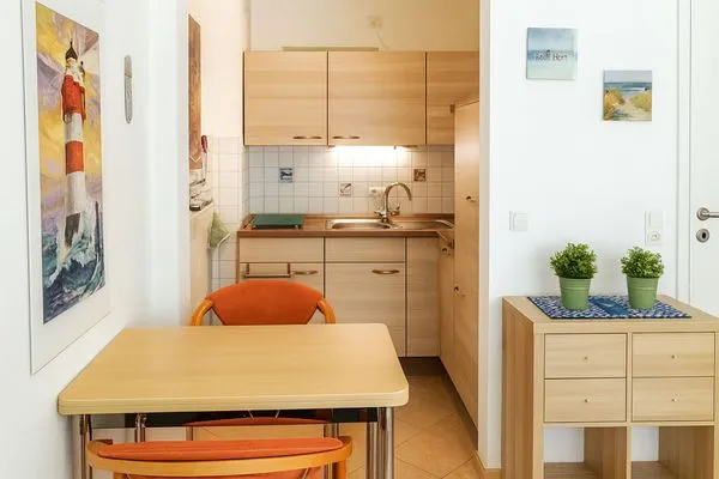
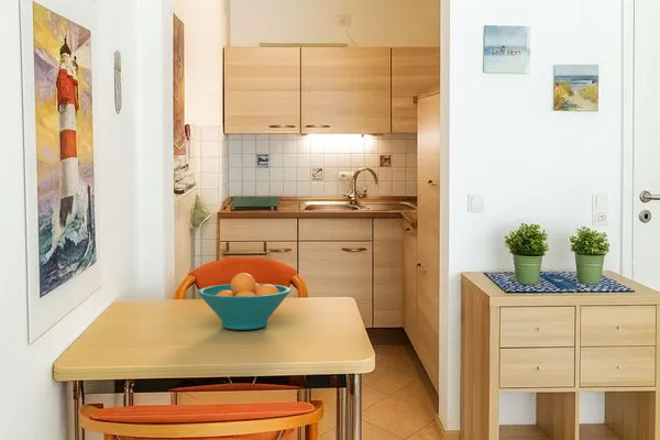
+ fruit bowl (244, 299)
